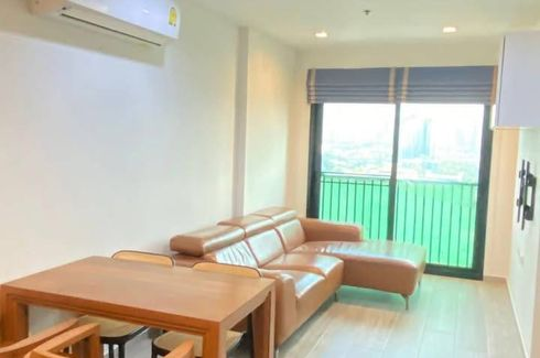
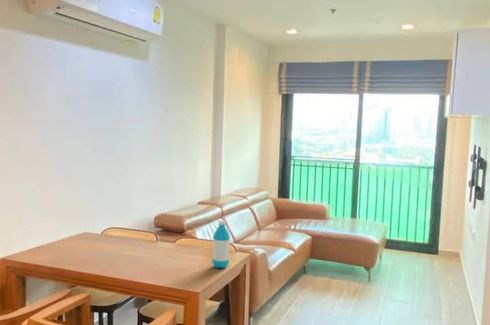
+ water bottle (221, 243)
